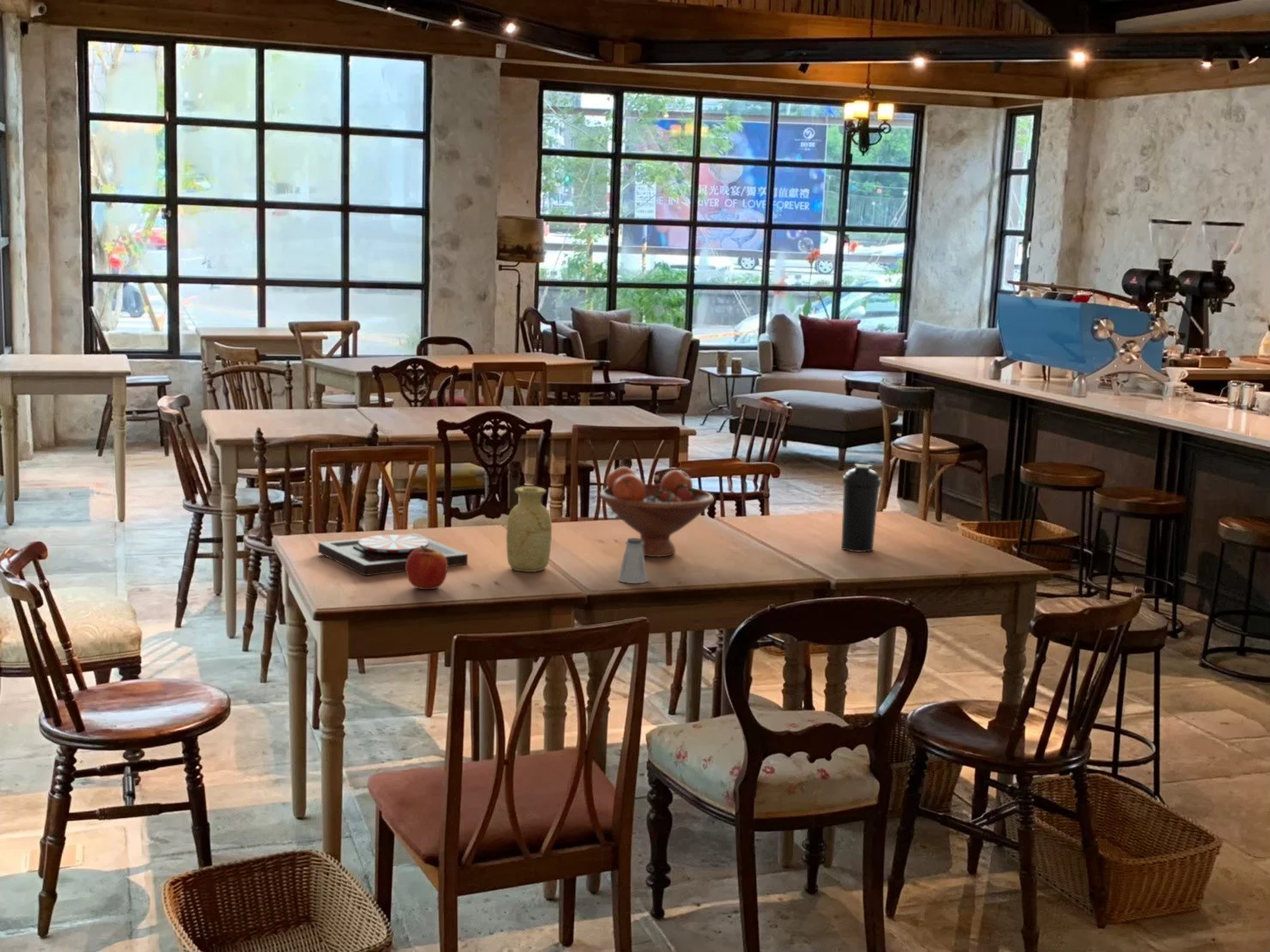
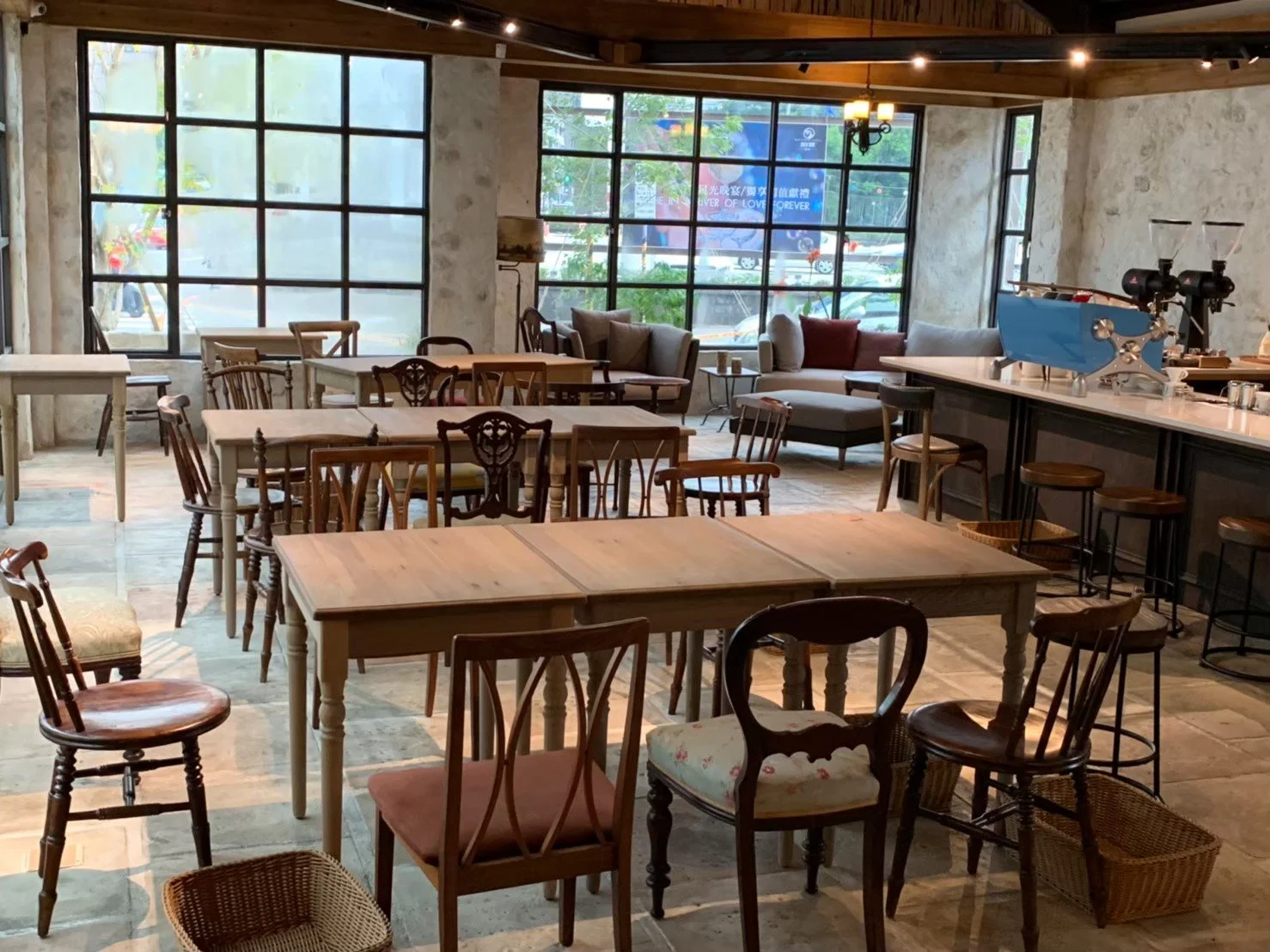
- water bottle (859, 507)
- fruit bowl (656, 511)
- apple (426, 566)
- saltshaker (633, 559)
- vase (528, 528)
- plate (392, 549)
